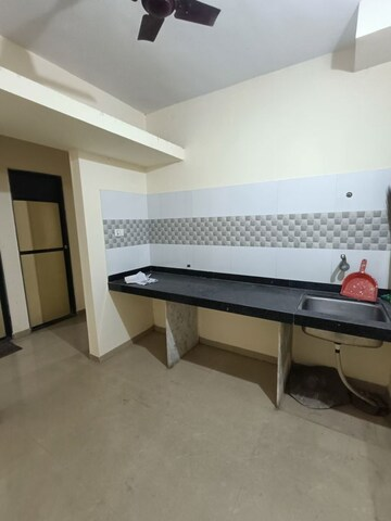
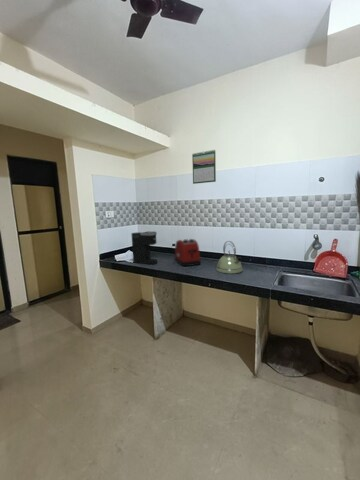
+ toaster (187, 251)
+ kettle (230, 255)
+ coffee maker (144, 247)
+ calendar (203, 167)
